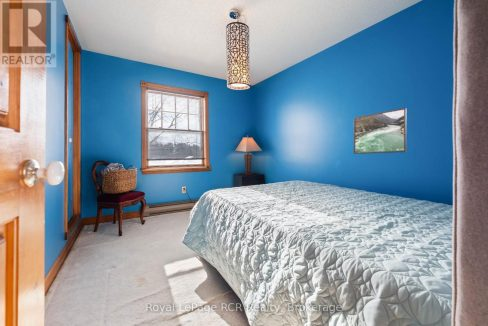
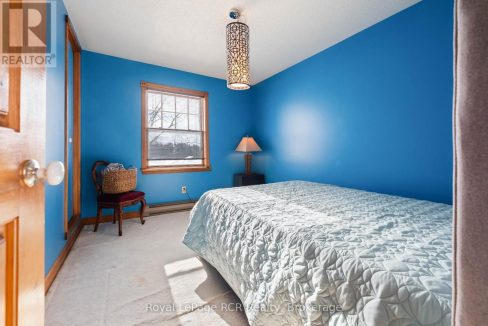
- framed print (377, 133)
